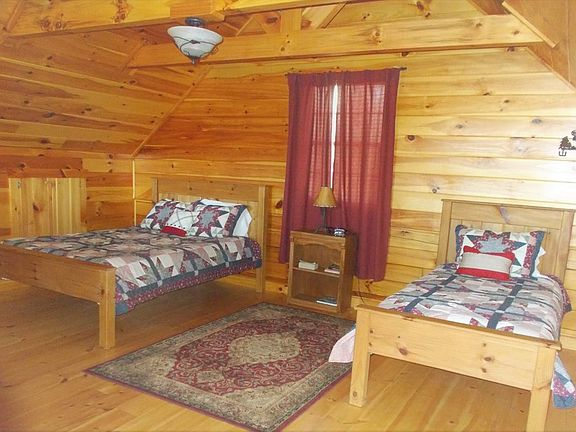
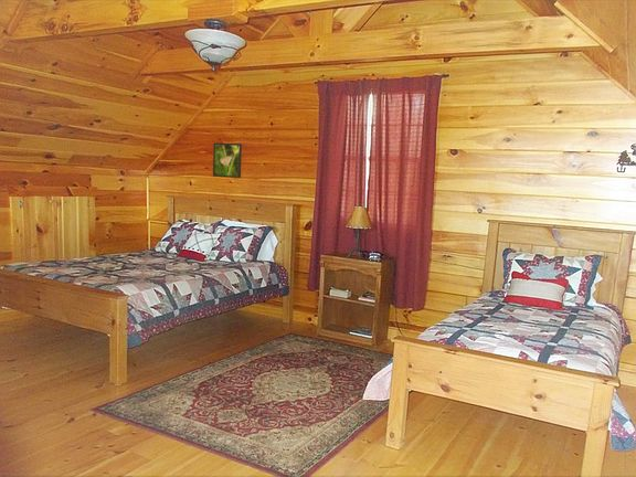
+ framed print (226, 160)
